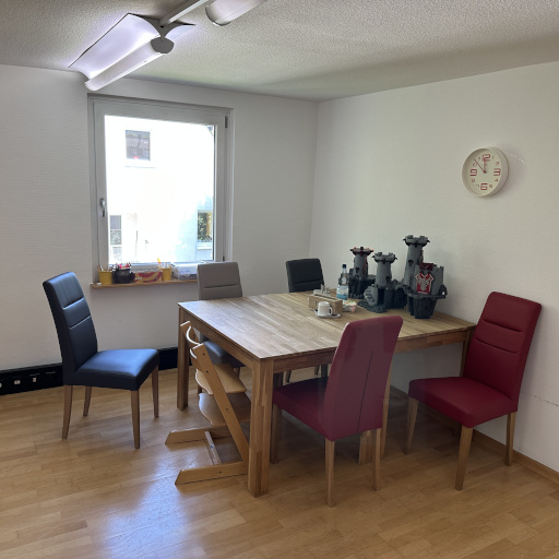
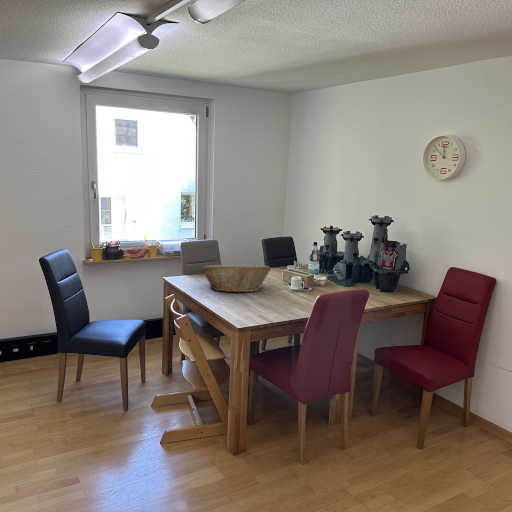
+ fruit basket (235, 274)
